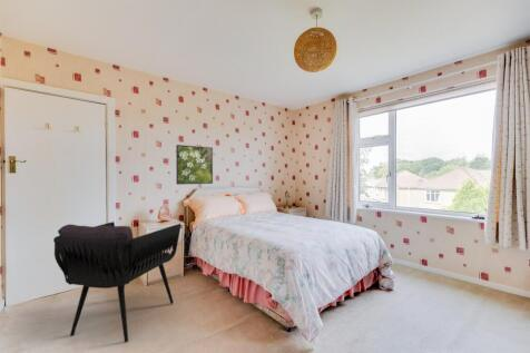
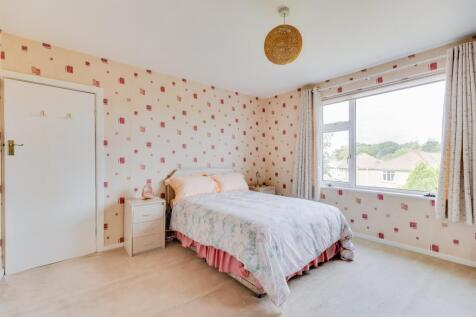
- armchair (120, 269)
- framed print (195, 165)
